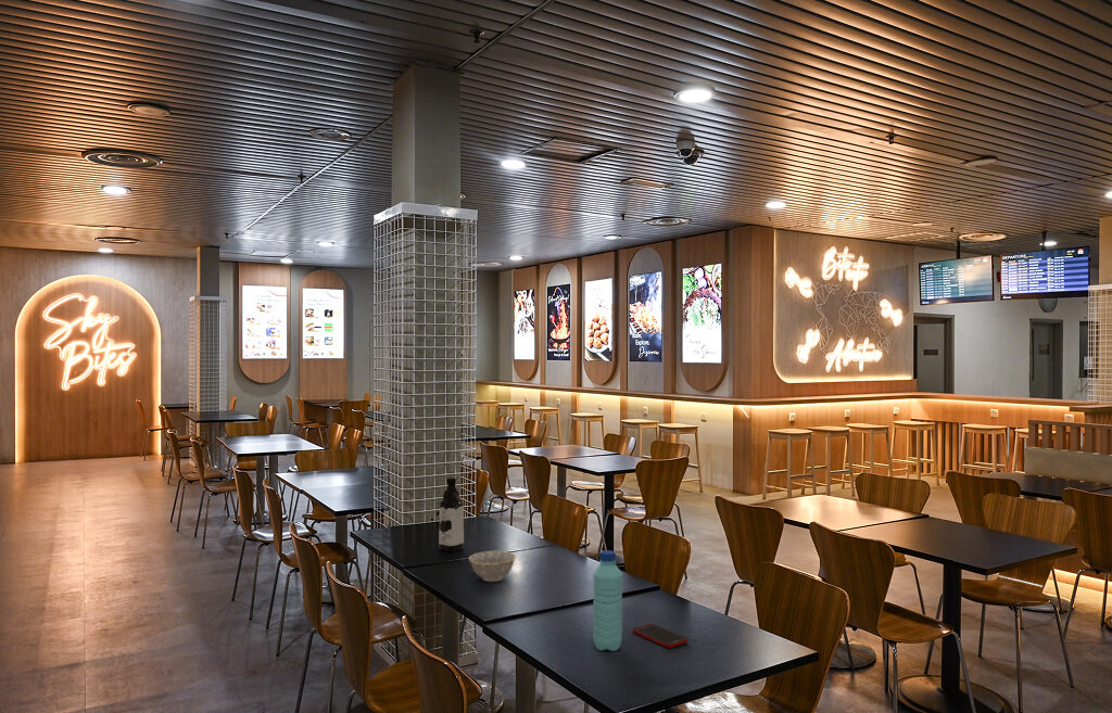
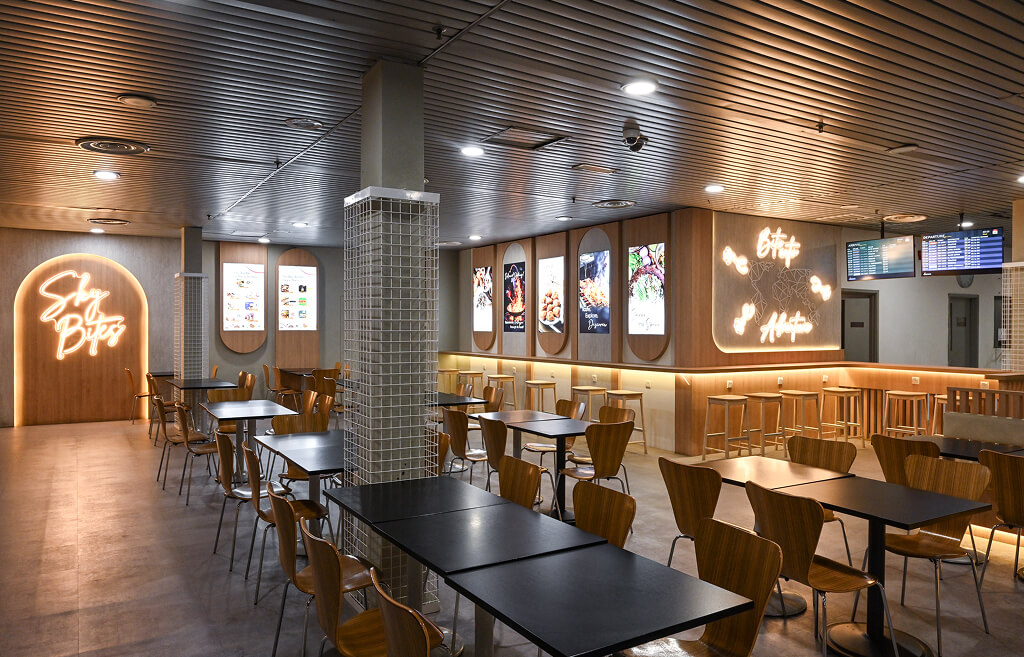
- bowl (492, 568)
- water bottle (607, 599)
- water bottle (451, 513)
- cell phone (659, 635)
